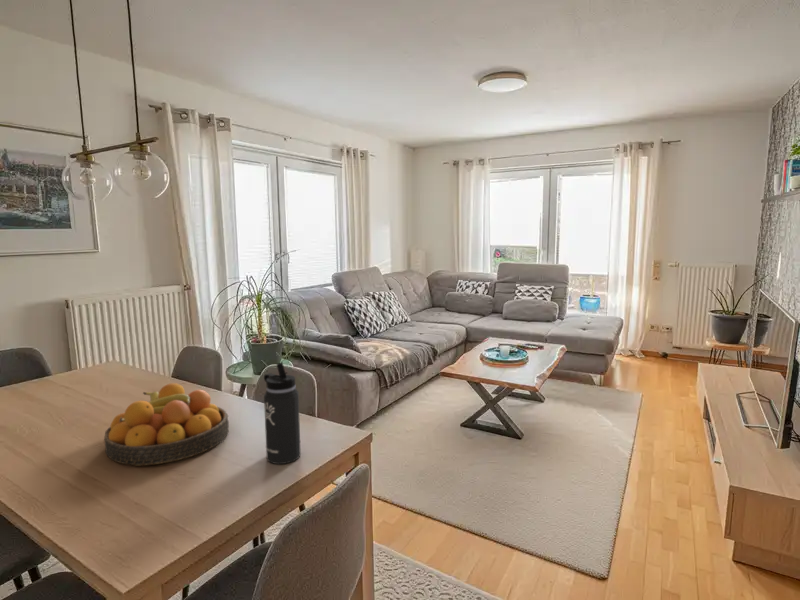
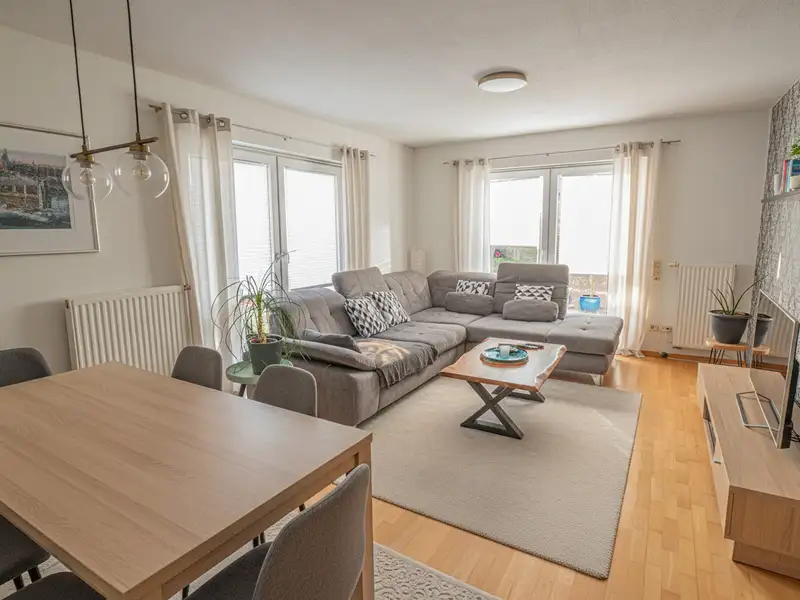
- thermos bottle (279, 409)
- fruit bowl (168, 415)
